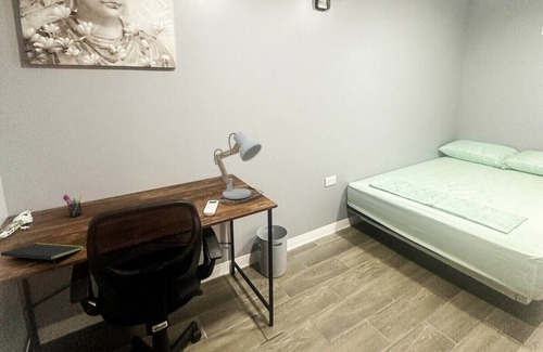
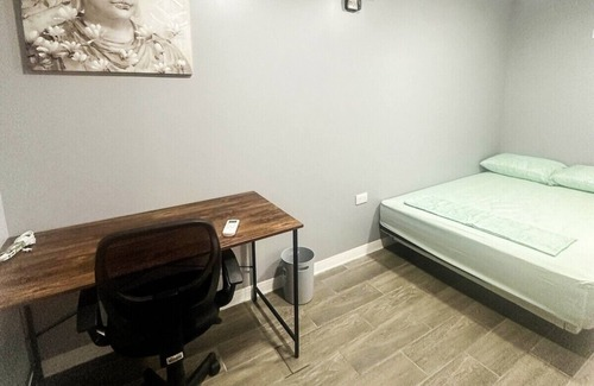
- notepad (45, 250)
- pen holder (73, 204)
- desk lamp (241, 158)
